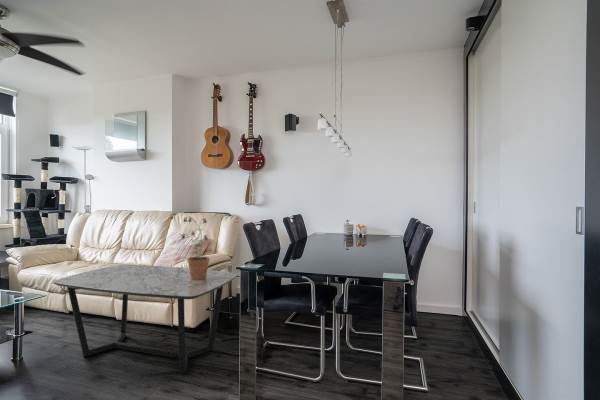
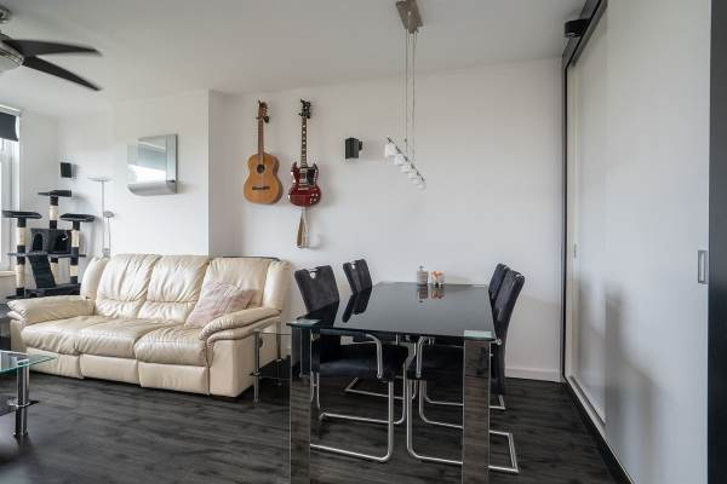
- potted plant (198, 246)
- coffee table (150, 296)
